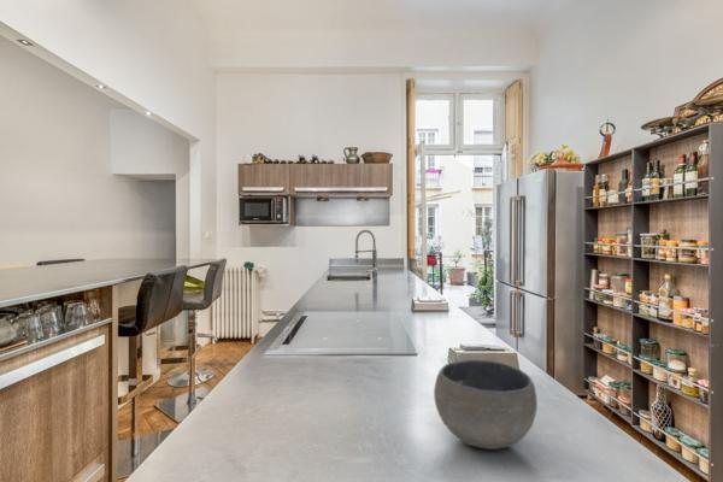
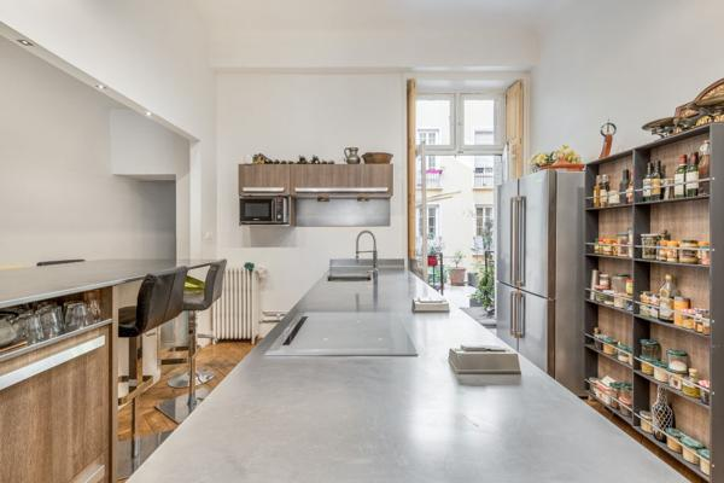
- bowl (483, 406)
